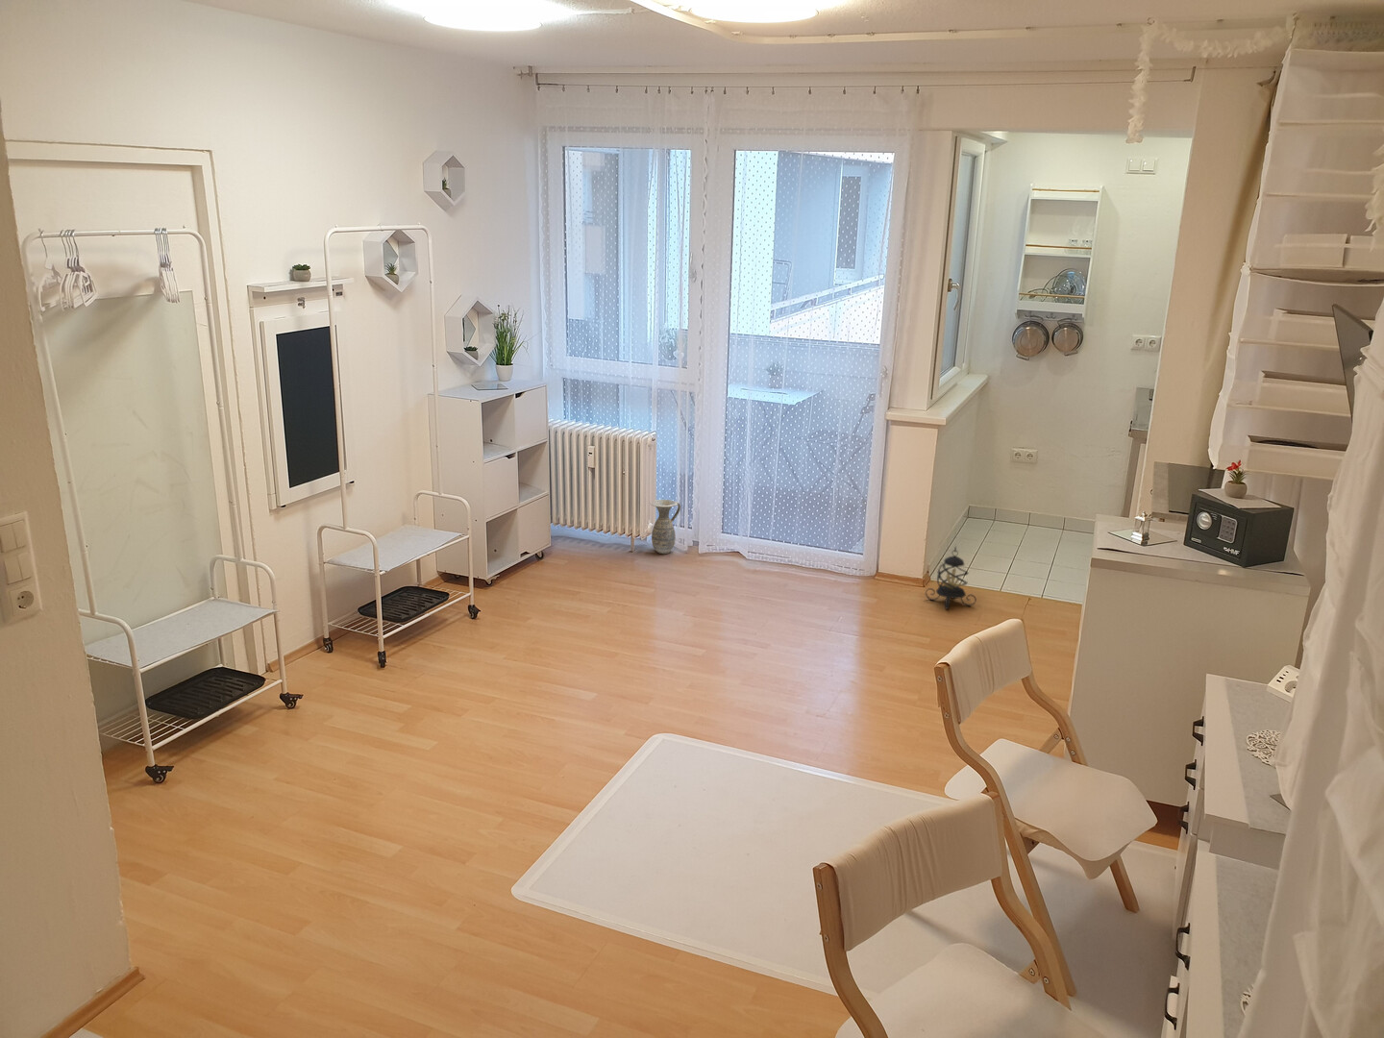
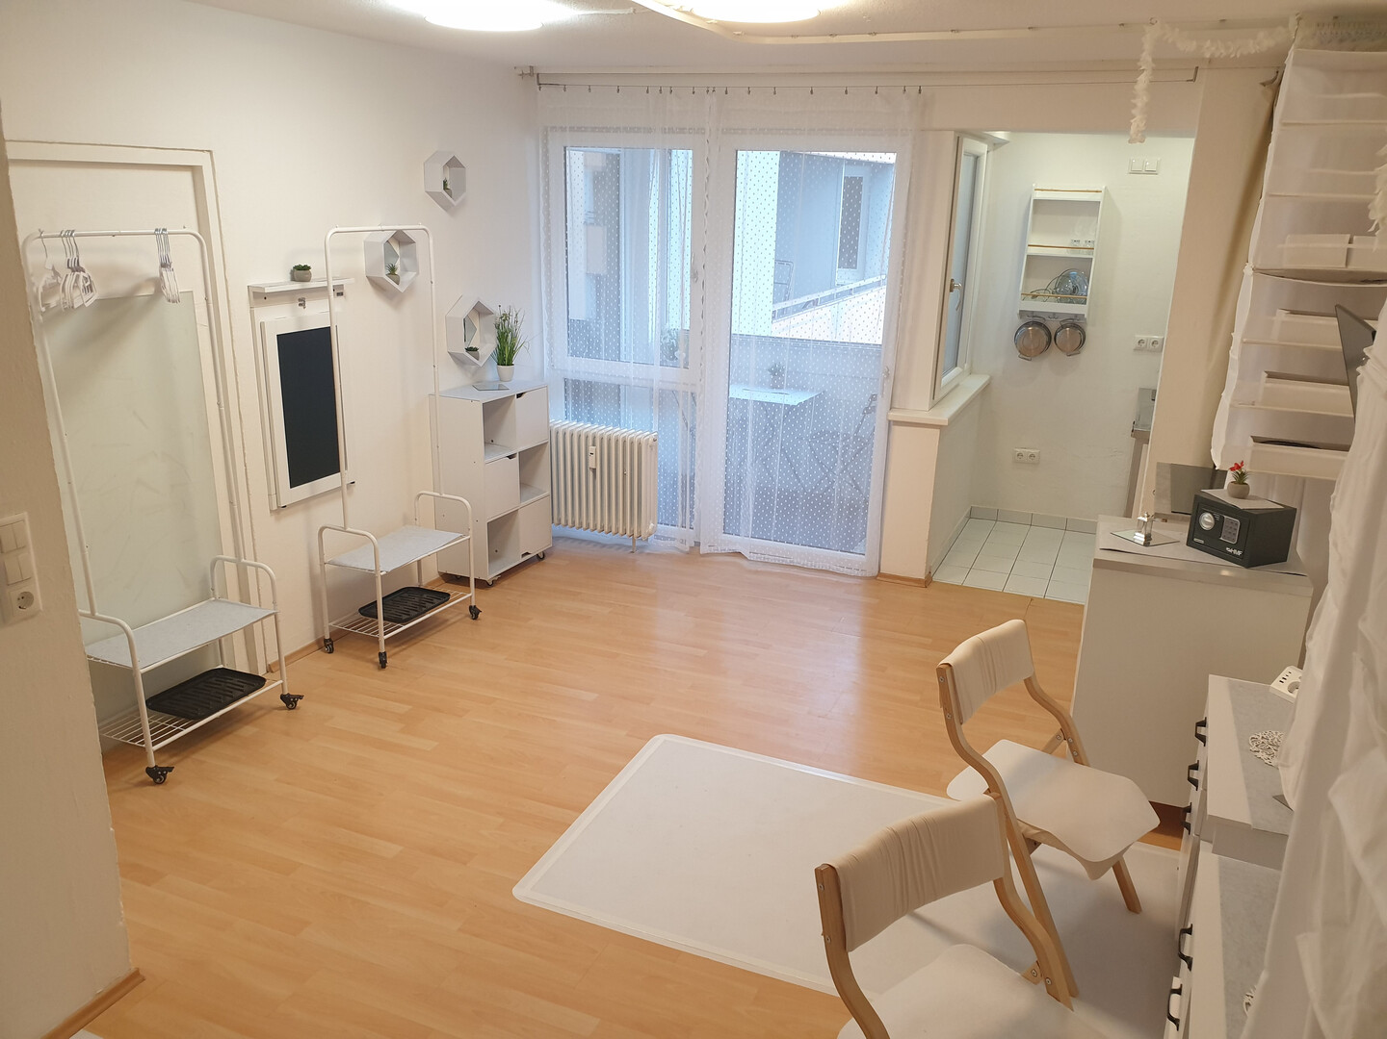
- lantern (952, 575)
- ceramic jug (664, 527)
